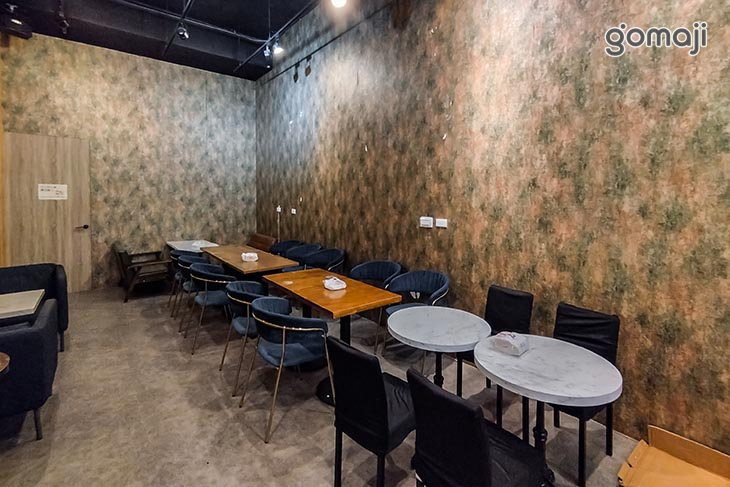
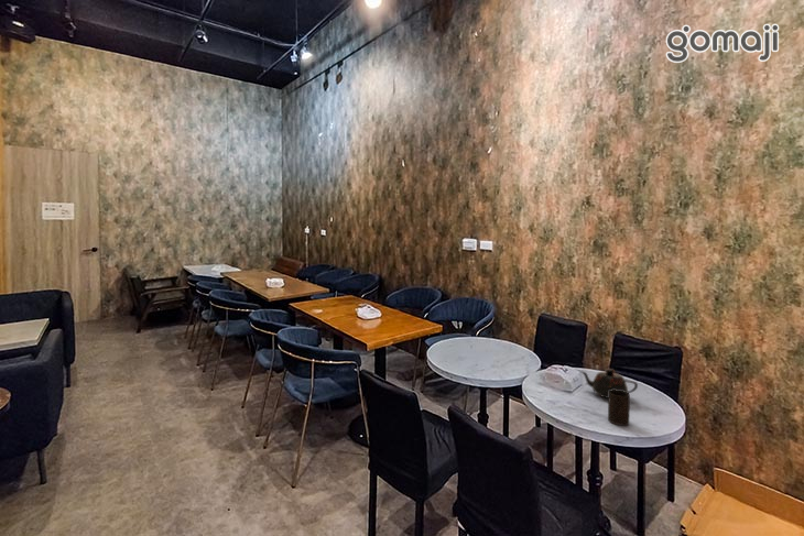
+ cup (618, 407)
+ teapot (607, 382)
